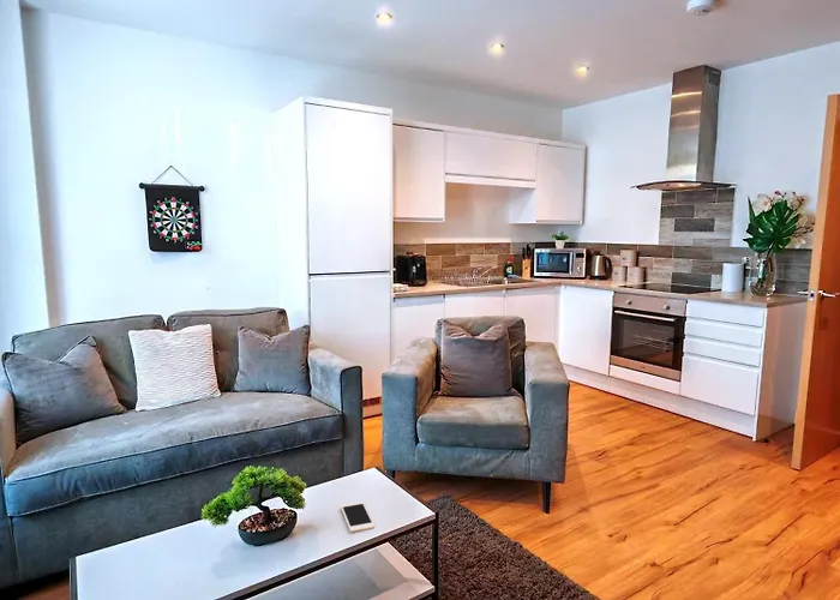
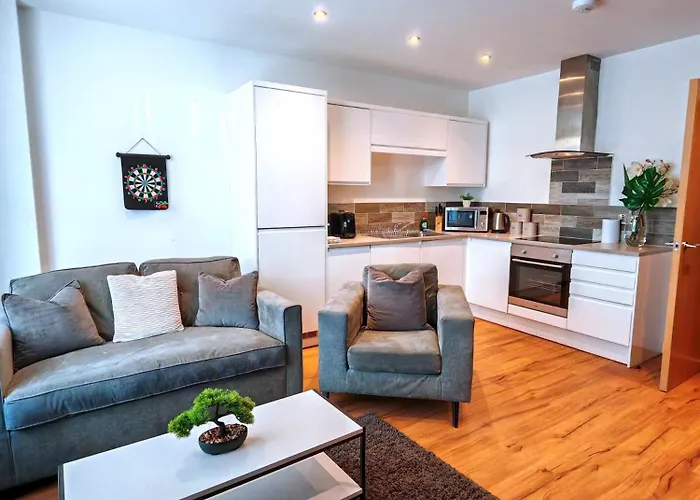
- cell phone (356, 516)
